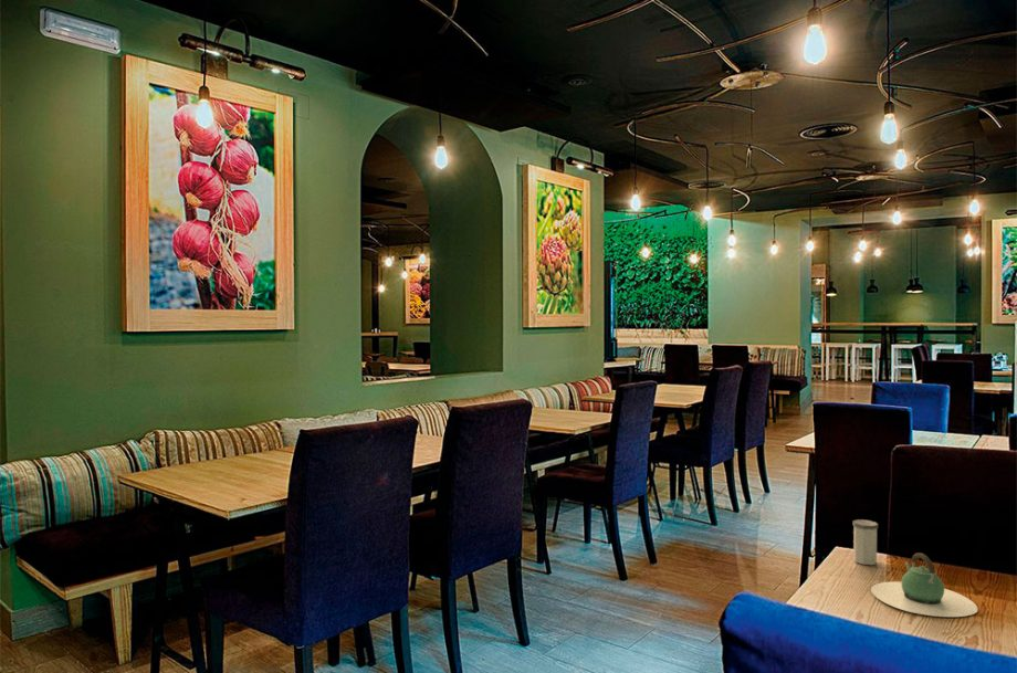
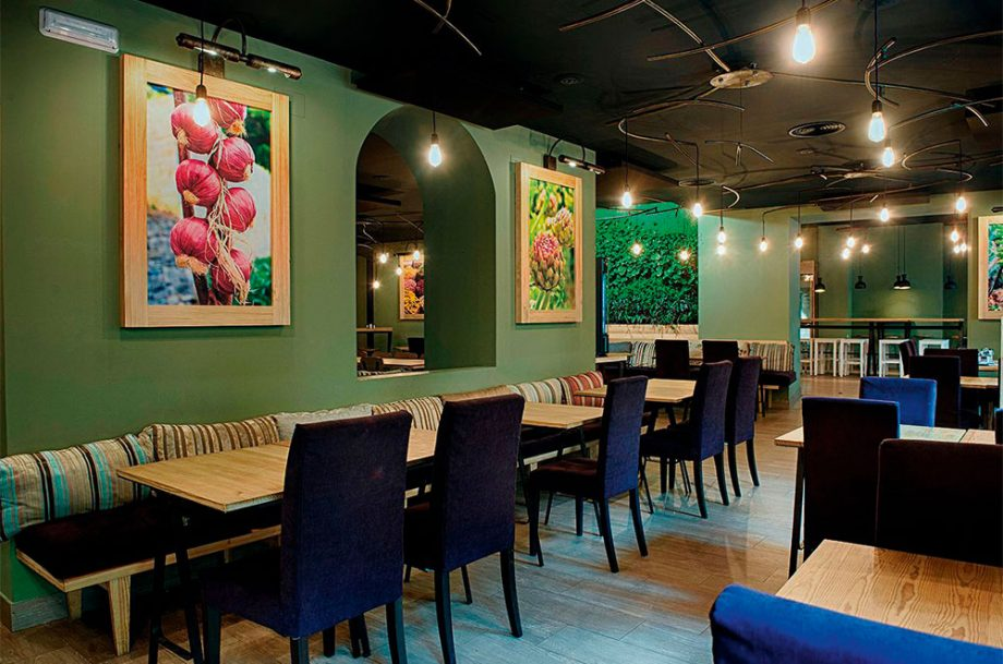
- teapot (922, 576)
- salt shaker (864, 541)
